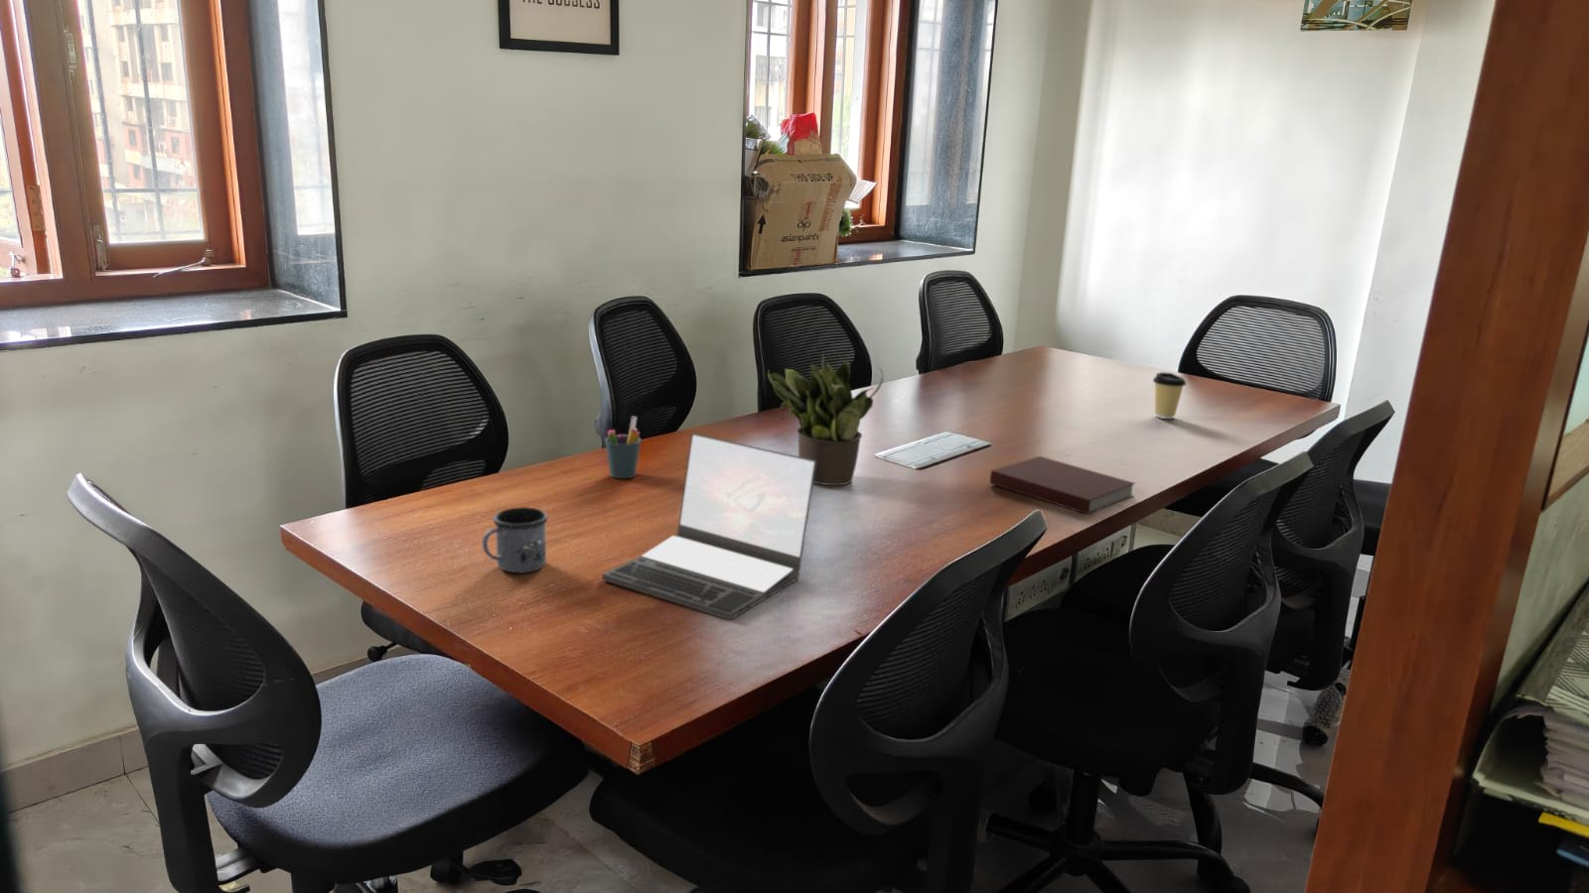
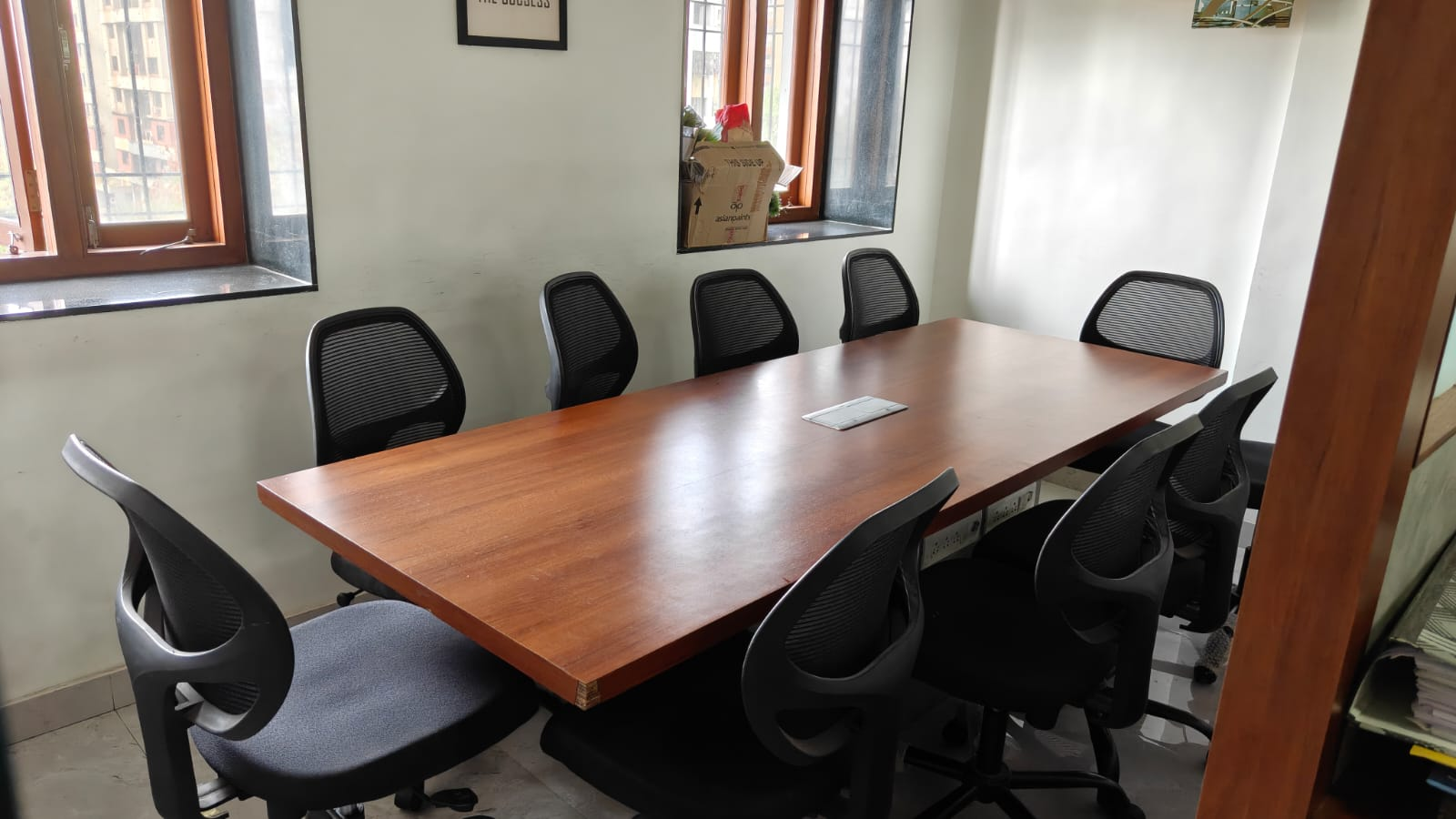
- pen holder (623, 447)
- notebook (1062, 483)
- potted plant (822, 412)
- mug (513, 542)
- coffee cup (1167, 396)
- laptop (709, 519)
